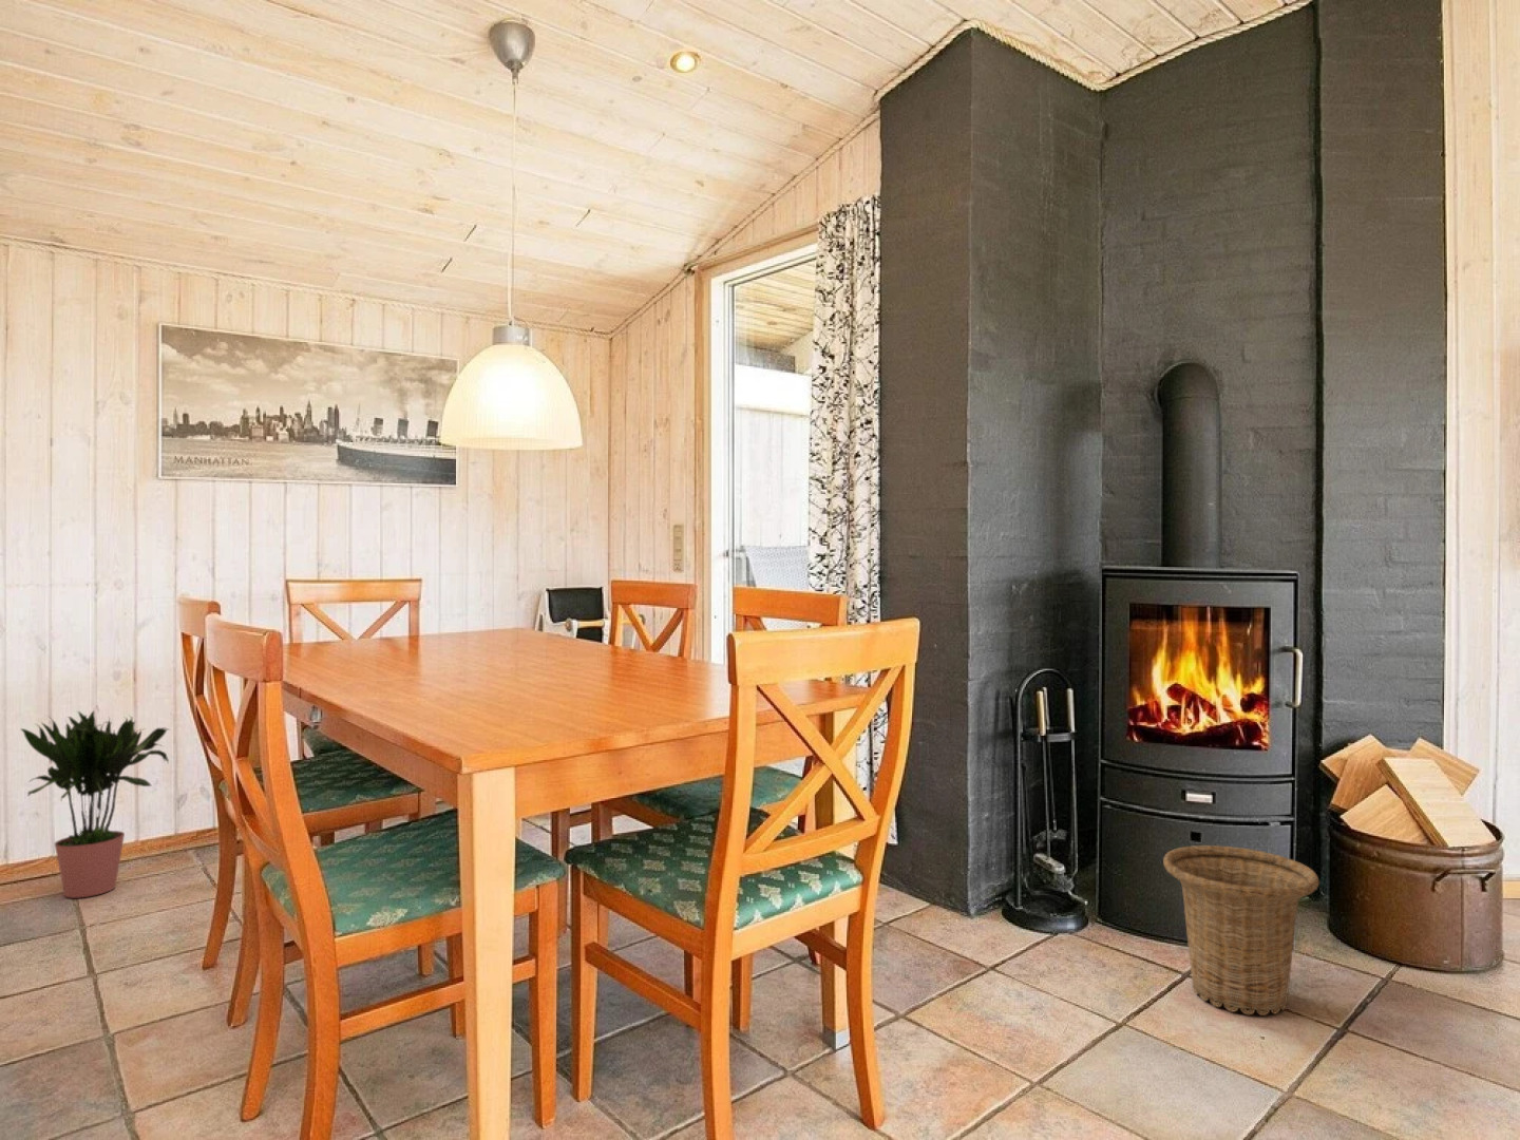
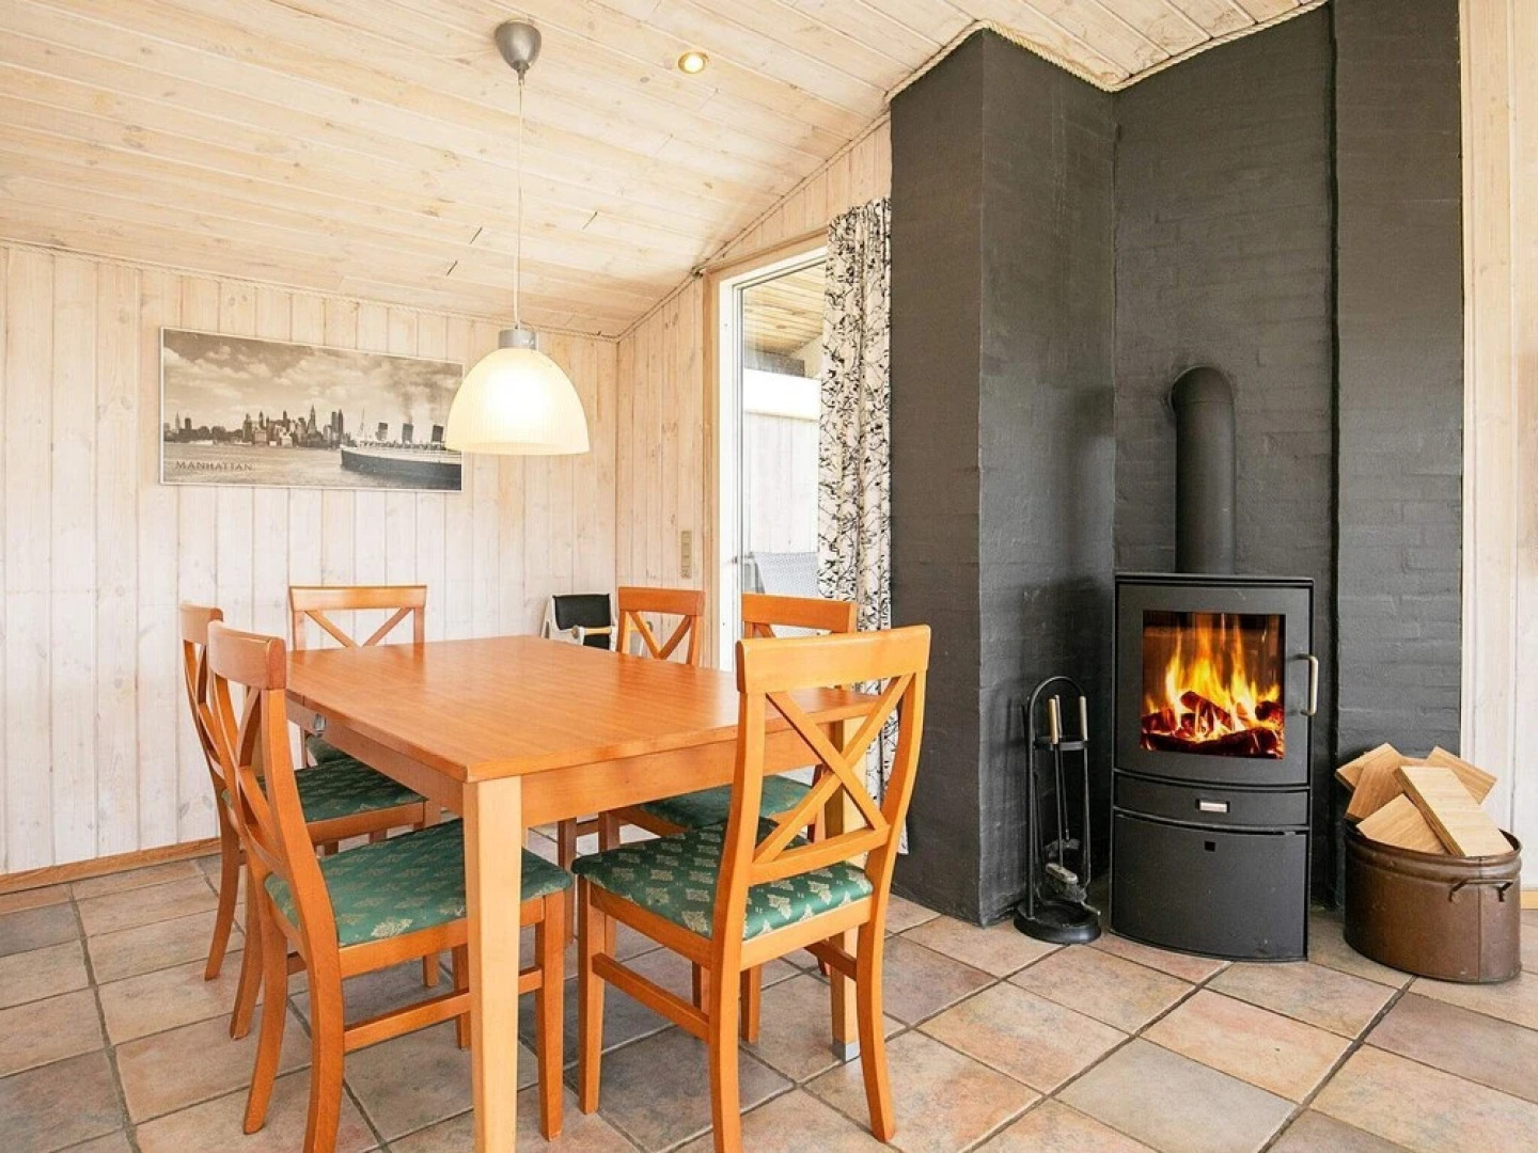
- basket (1239, 930)
- potted plant (98, 798)
